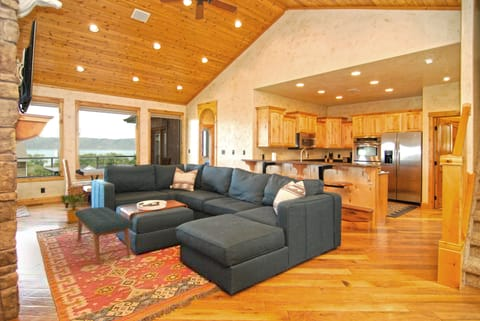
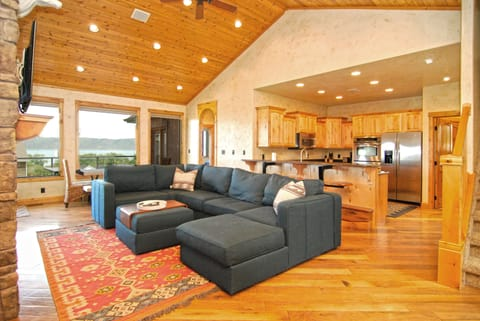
- bench (101, 230)
- house plant (74, 207)
